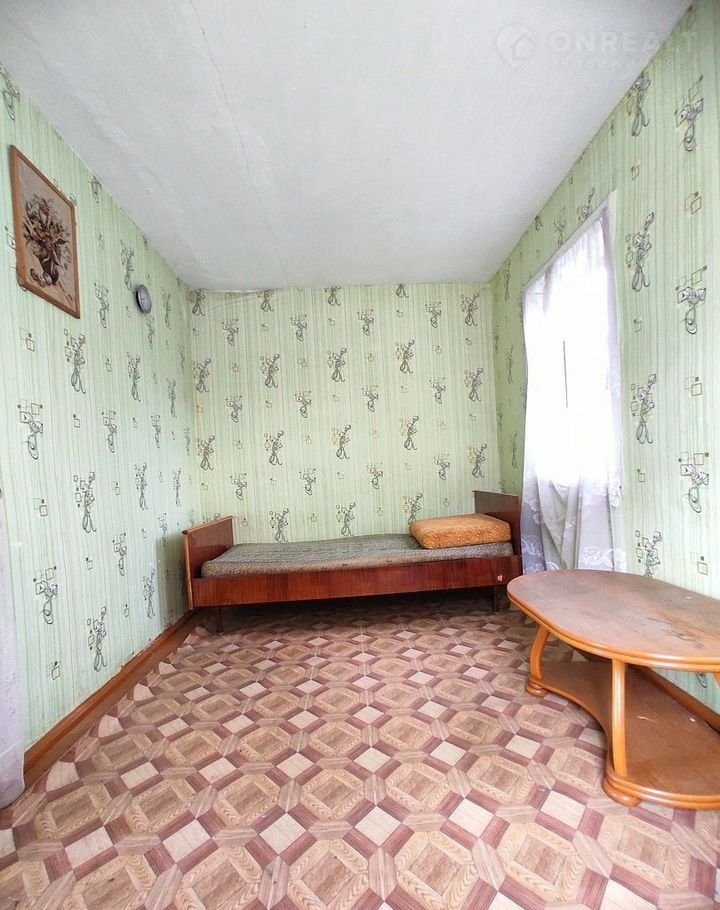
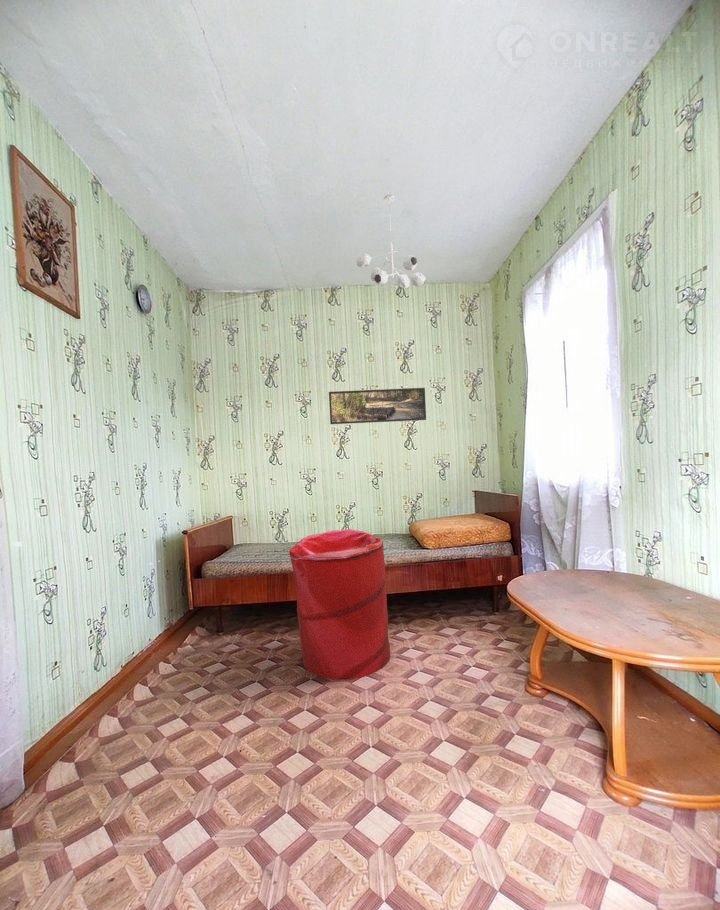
+ ceiling light fixture (390, 246)
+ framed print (377, 405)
+ laundry hamper (340, 598)
